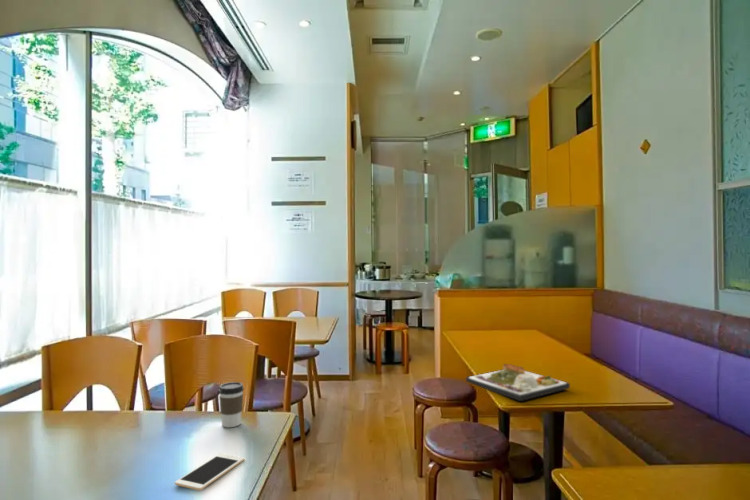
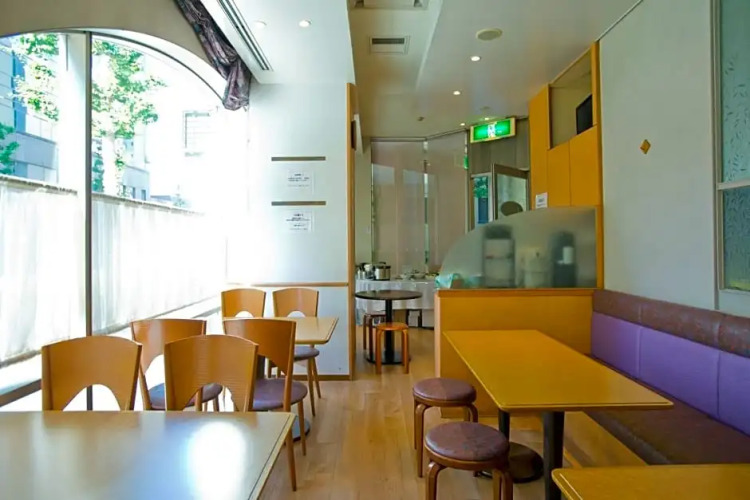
- coffee cup (231, 404)
- dinner plate (516, 378)
- cell phone (211, 470)
